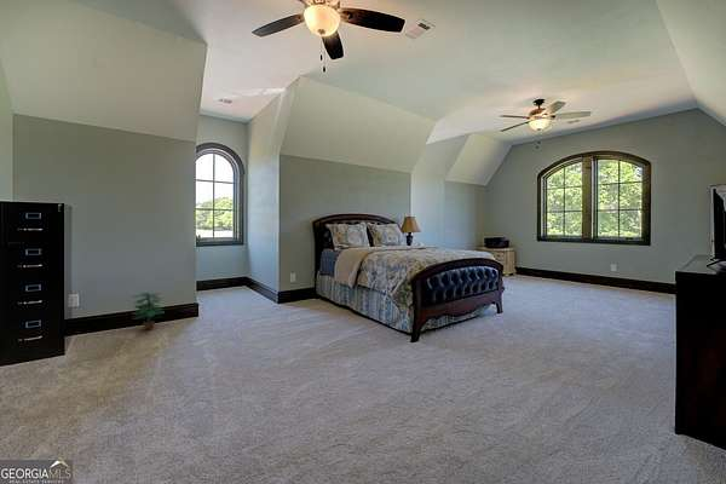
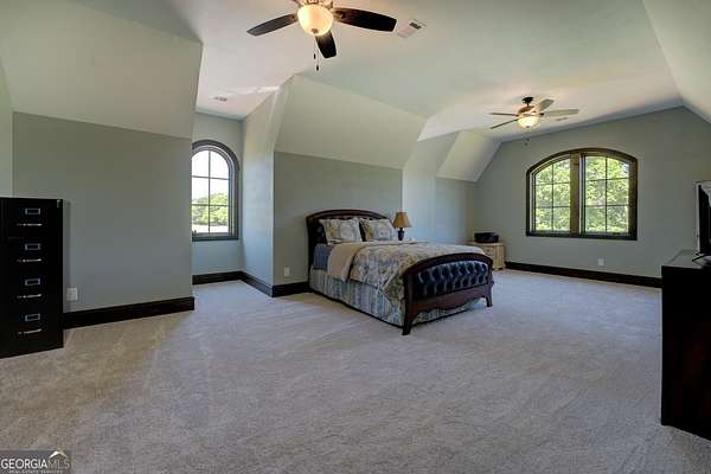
- potted plant (149, 311)
